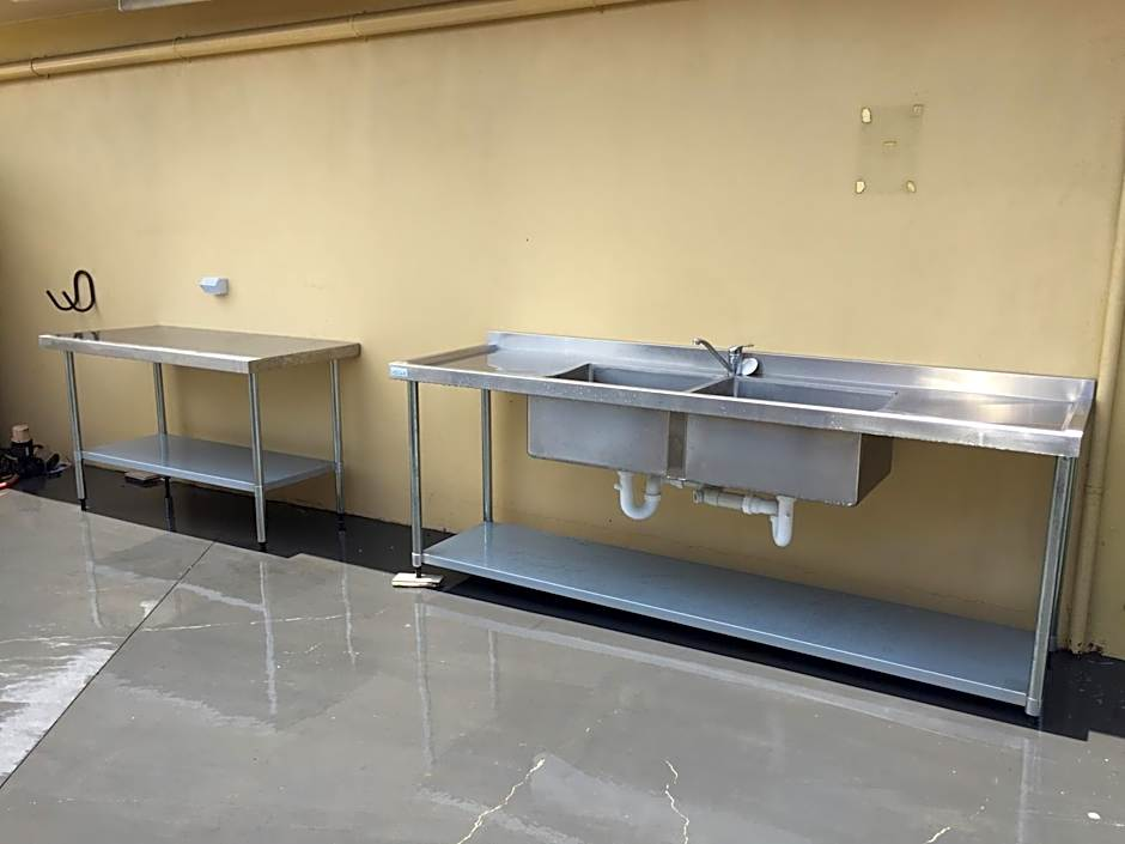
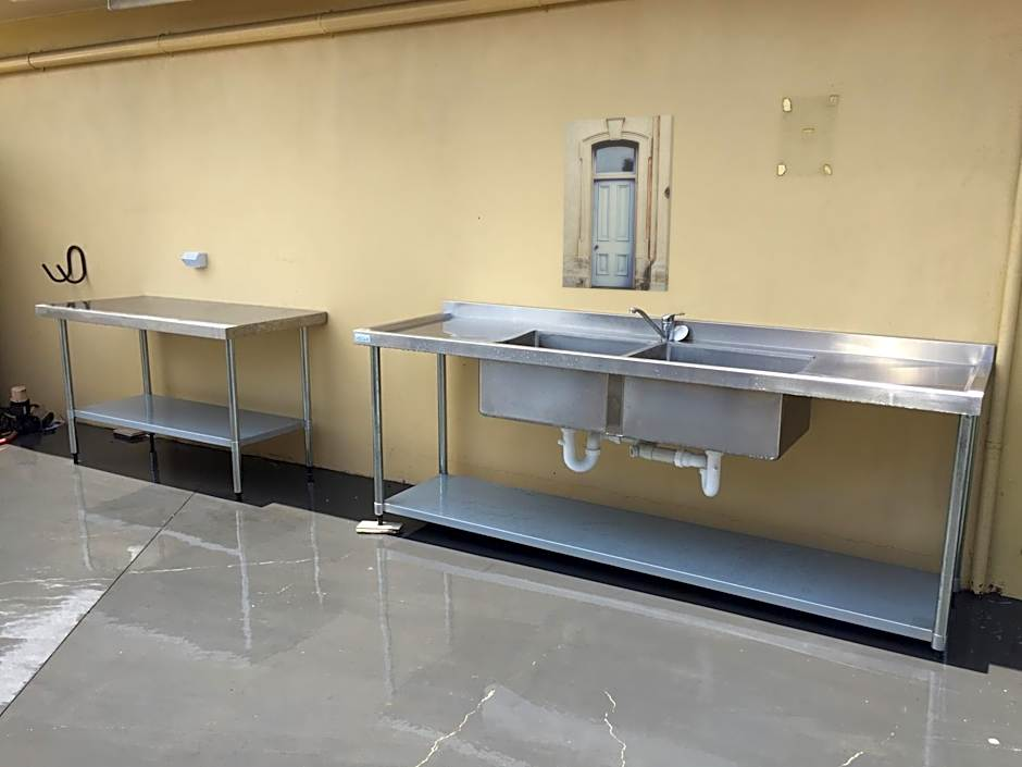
+ wall art (615, 205)
